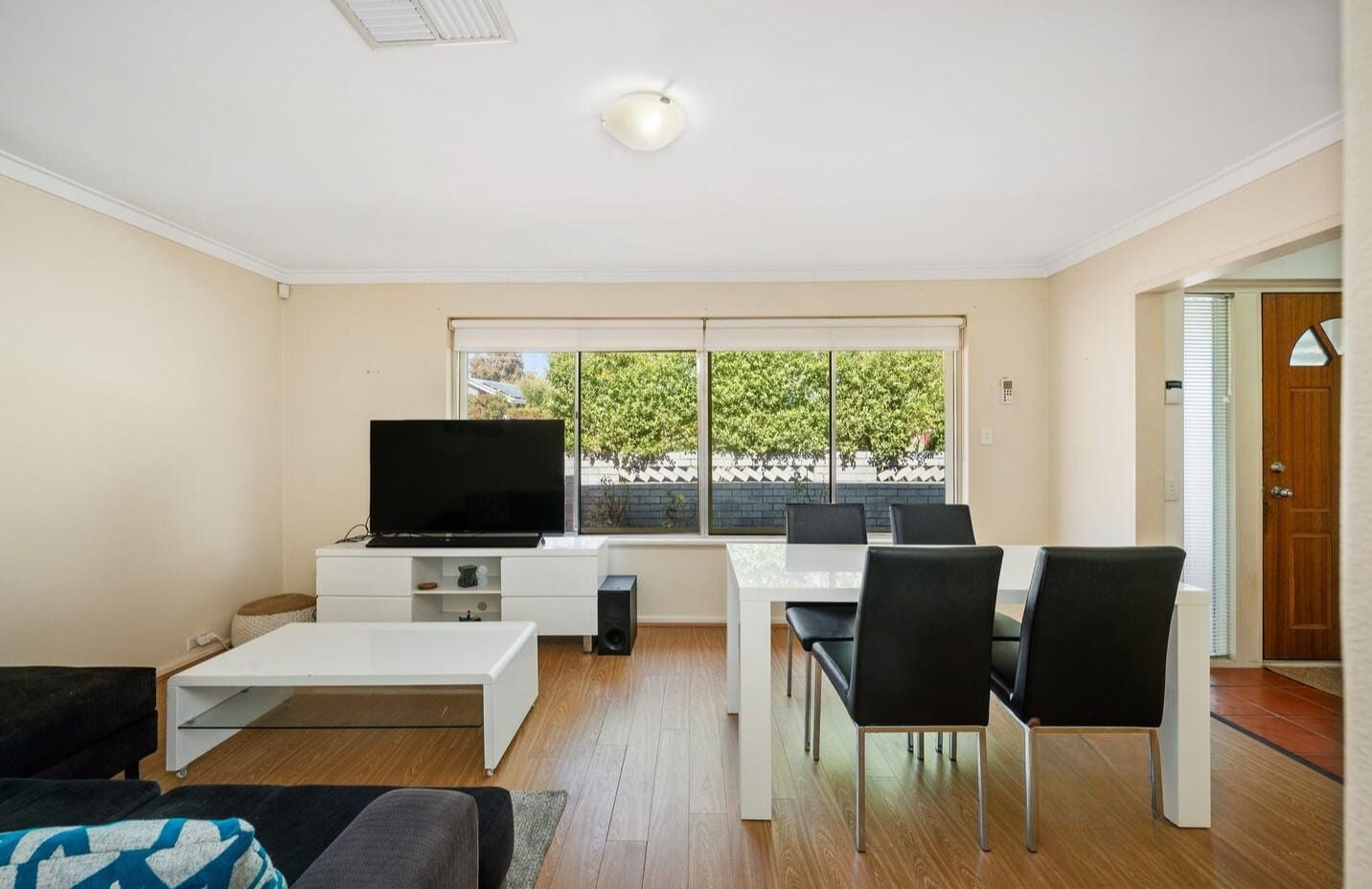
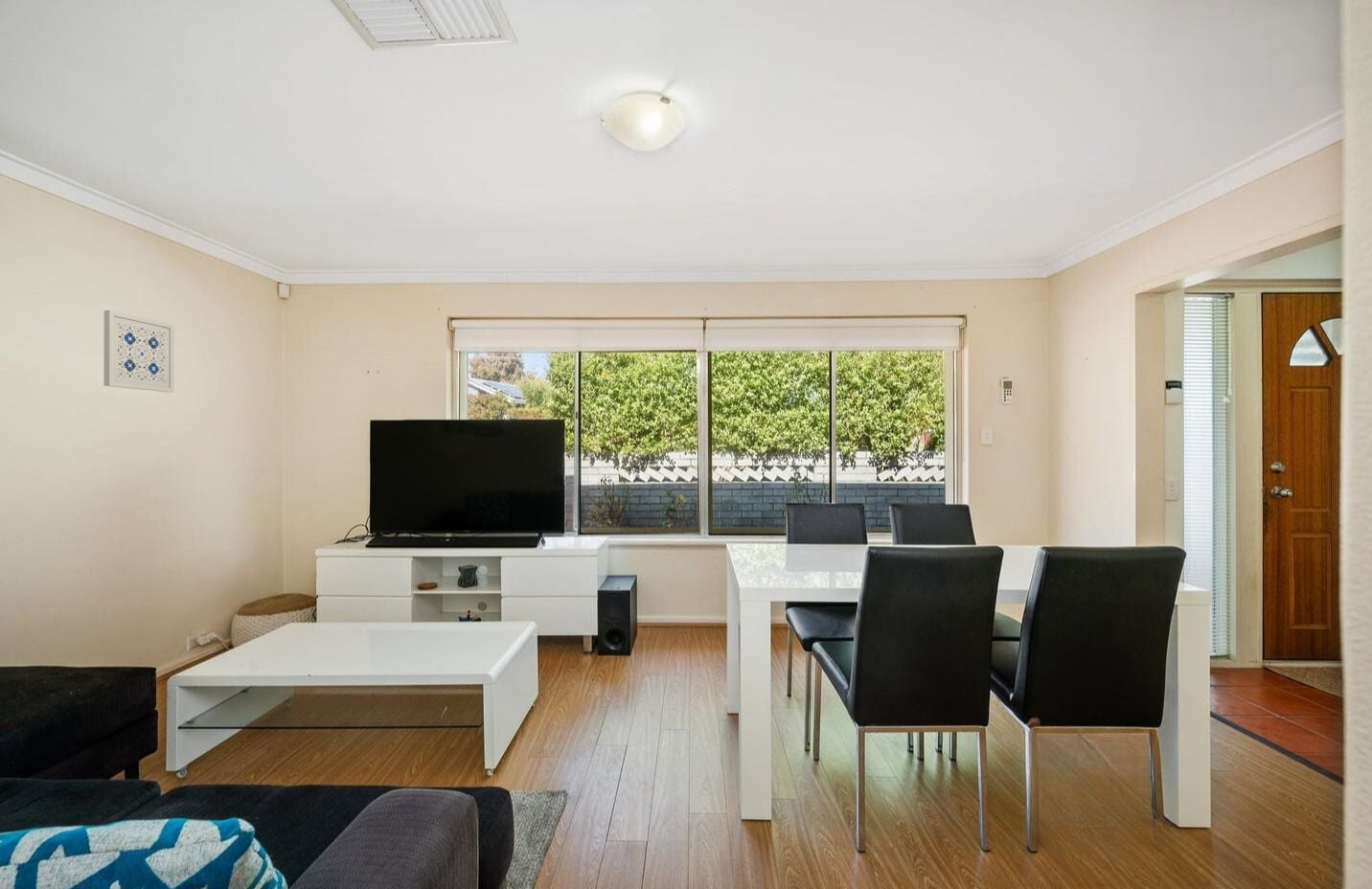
+ wall art (141, 353)
